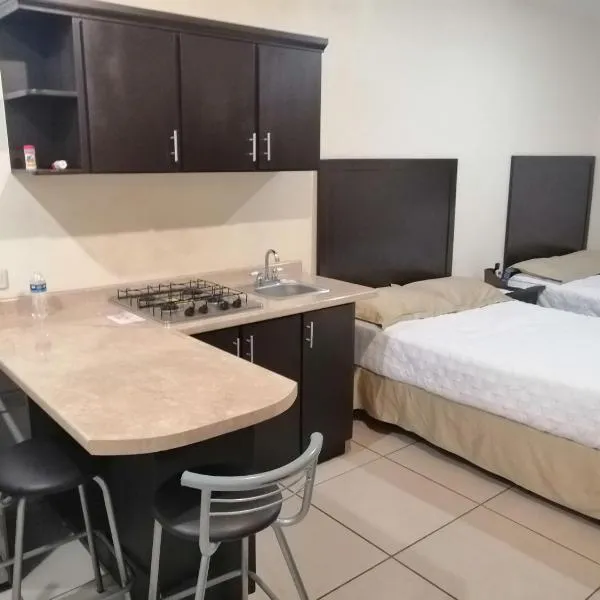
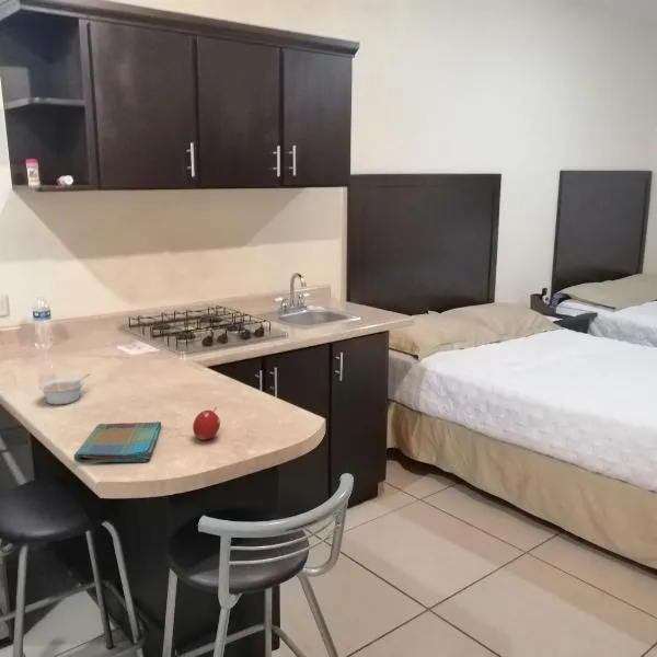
+ dish towel (120, 440)
+ legume (62, 390)
+ fruit (207, 423)
